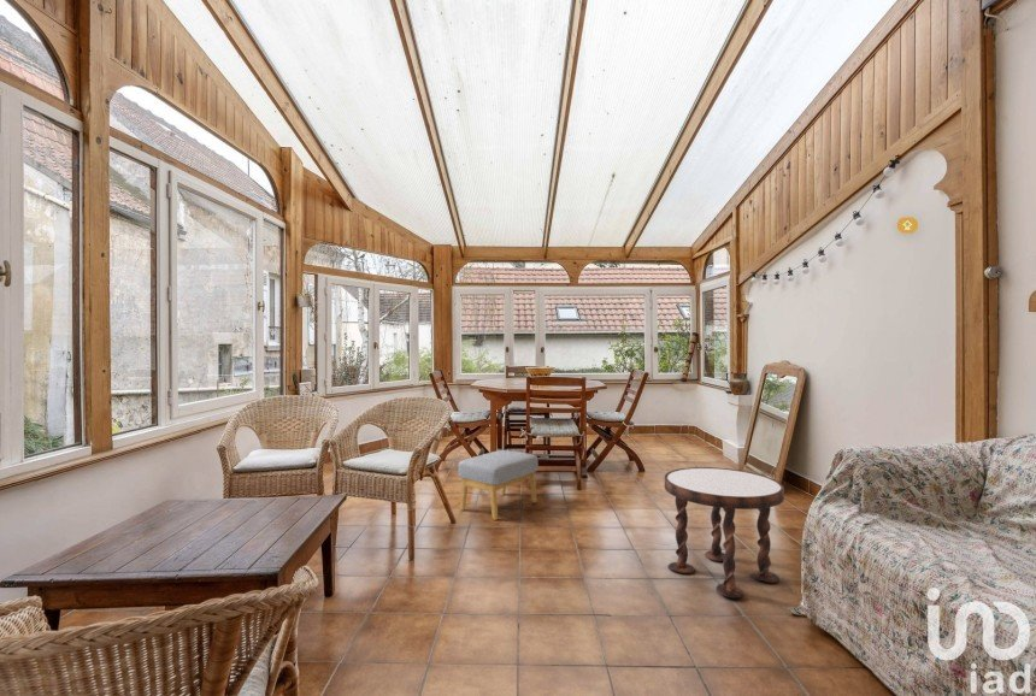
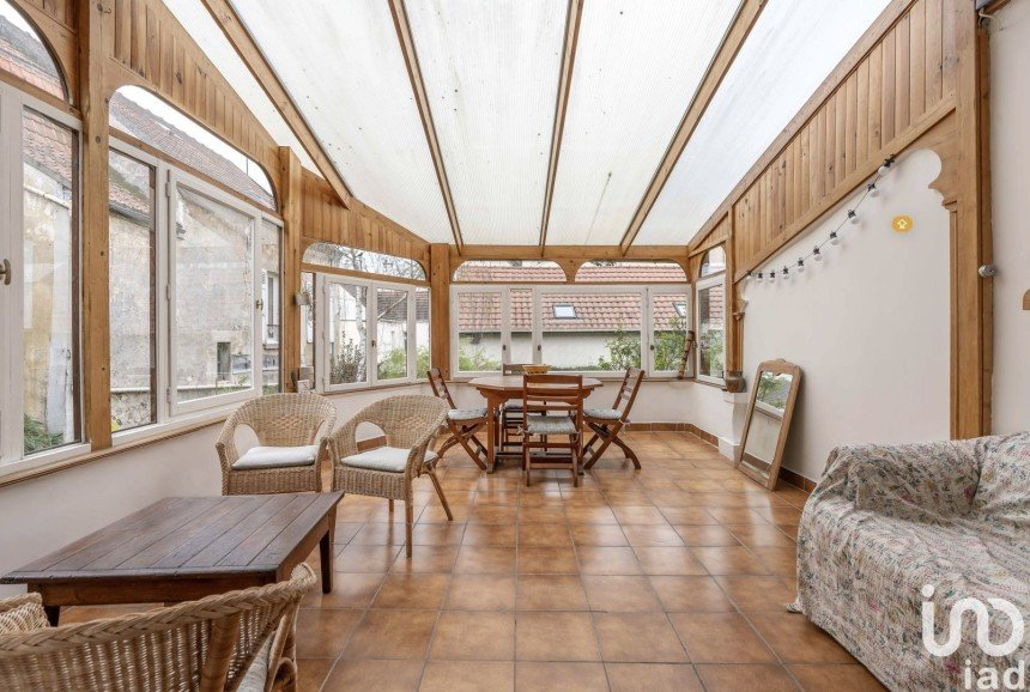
- footstool (499, 480)
- side table (723, 526)
